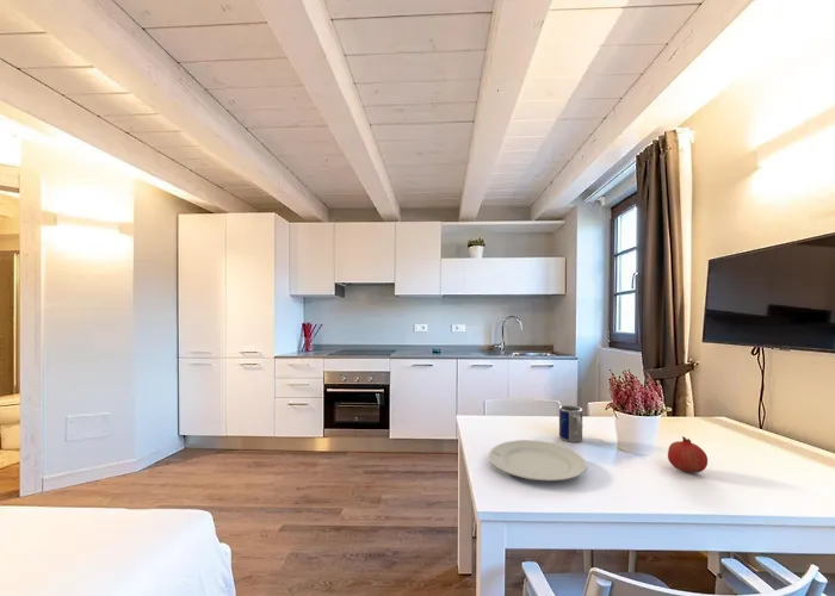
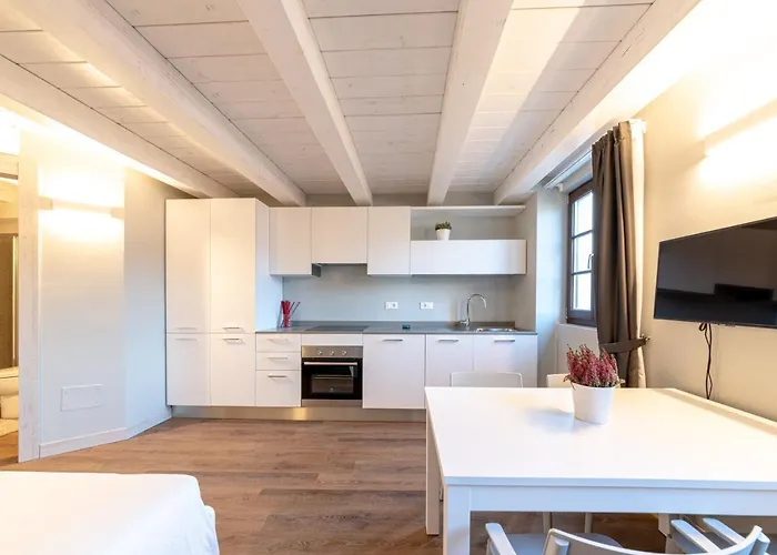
- mug (573, 424)
- chinaware (536, 461)
- fruit (686, 453)
